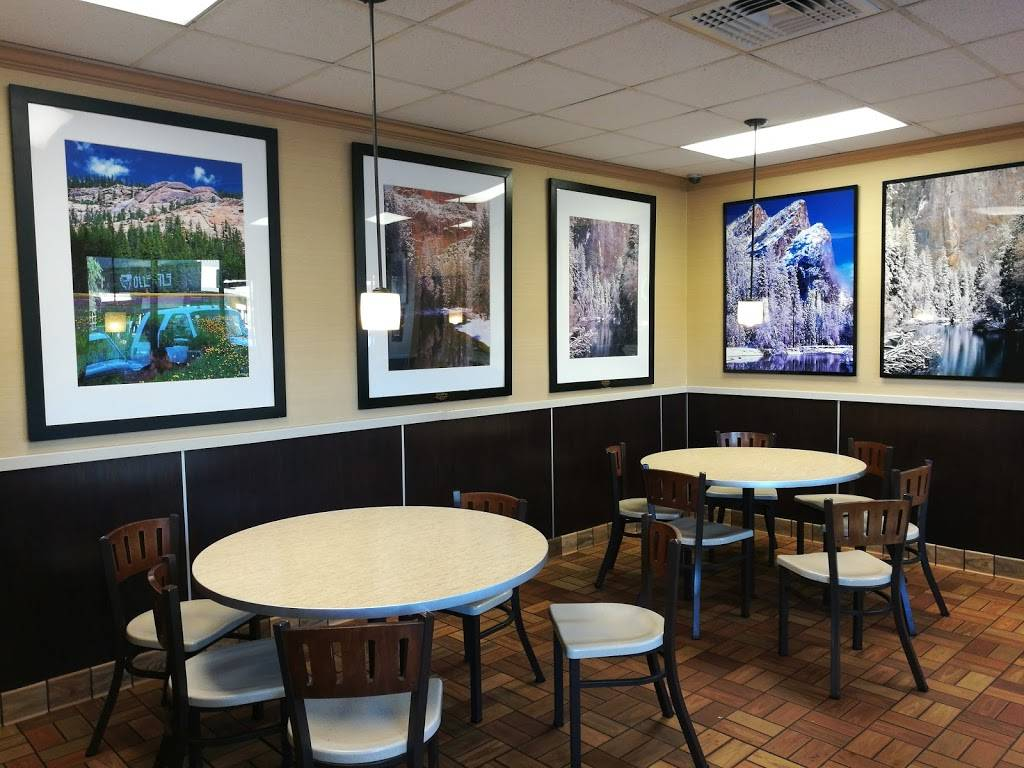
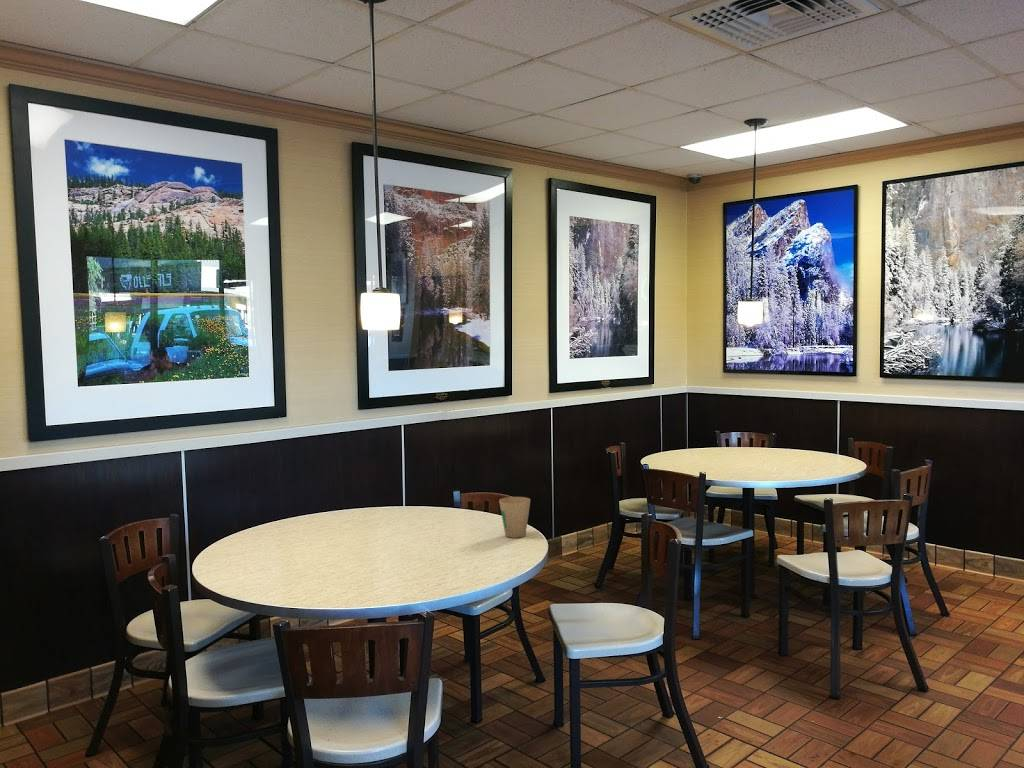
+ paper cup (515, 517)
